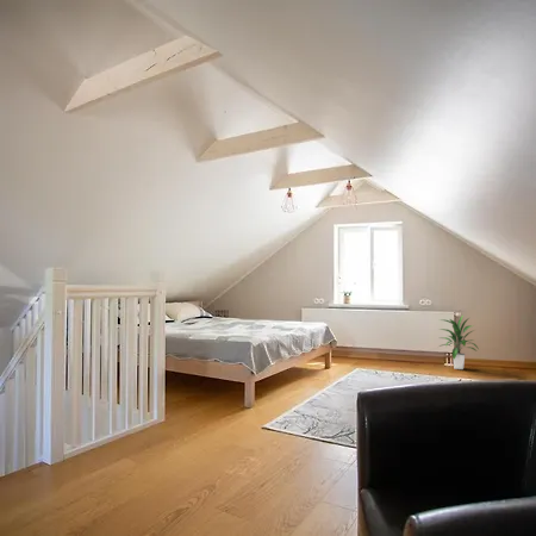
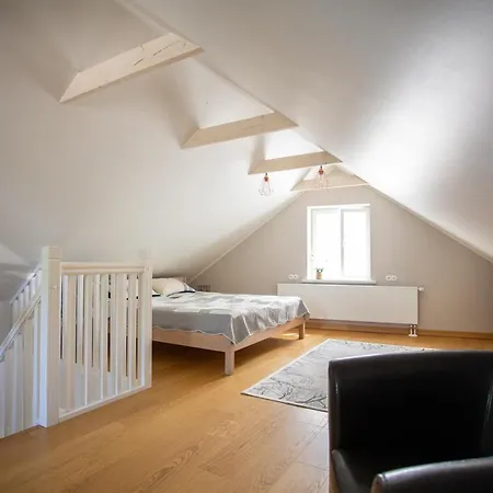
- indoor plant (456, 339)
